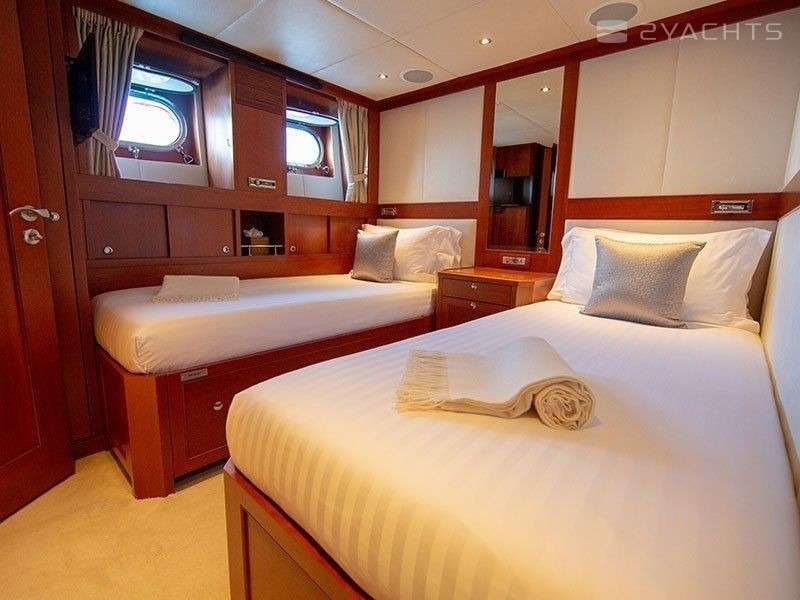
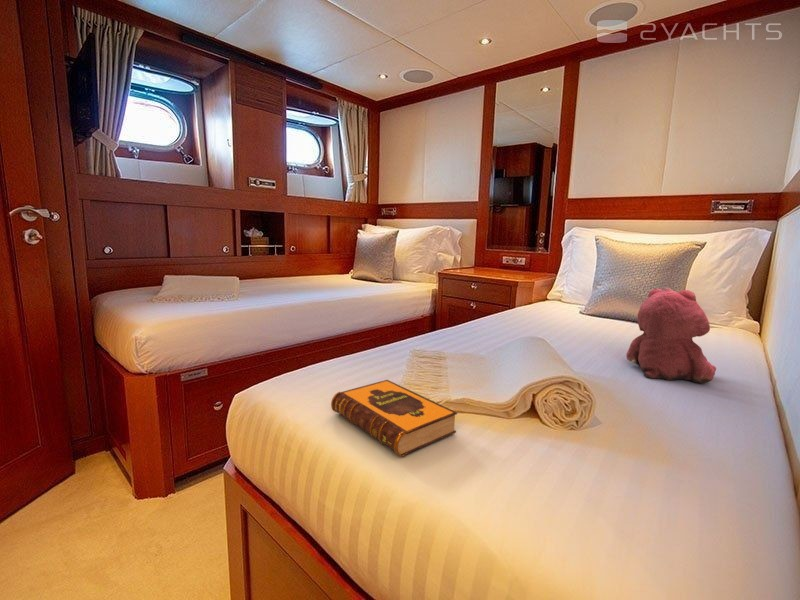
+ teddy bear (670, 330)
+ hardback book (390, 413)
